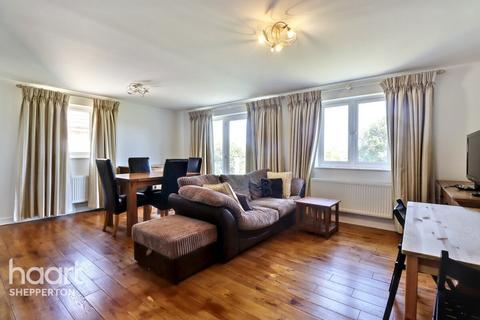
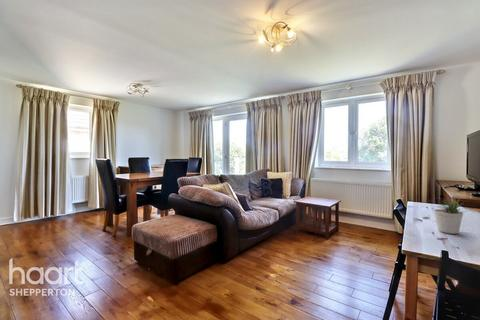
+ potted plant (449, 214)
